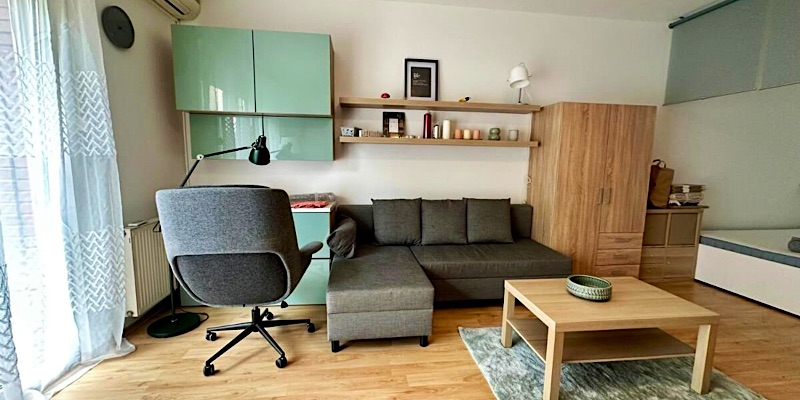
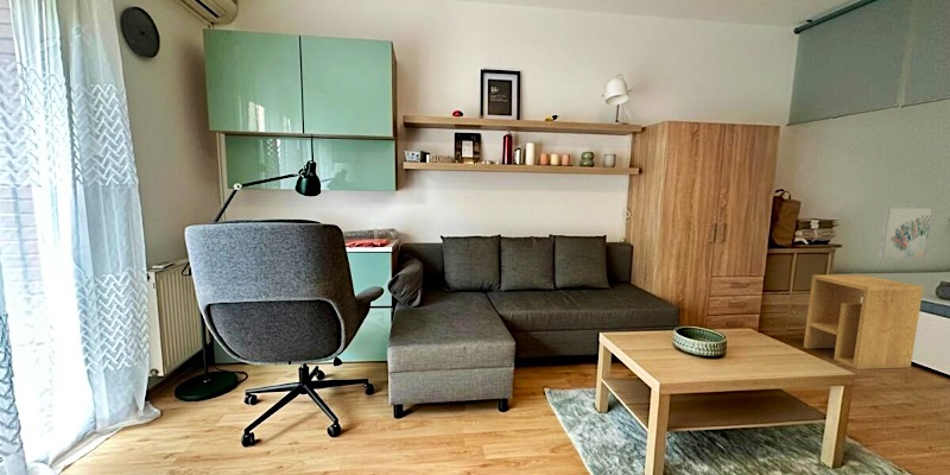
+ side table (859, 318)
+ wall art (905, 232)
